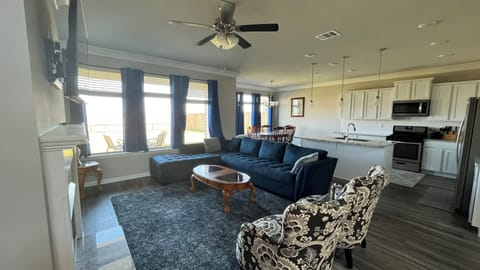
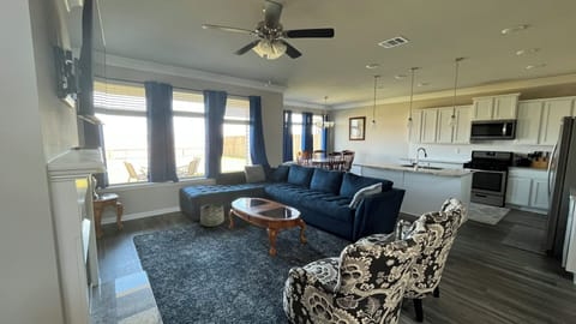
+ basket (211, 215)
